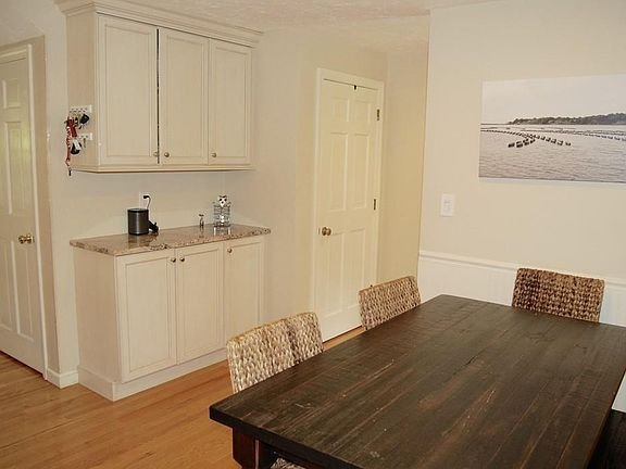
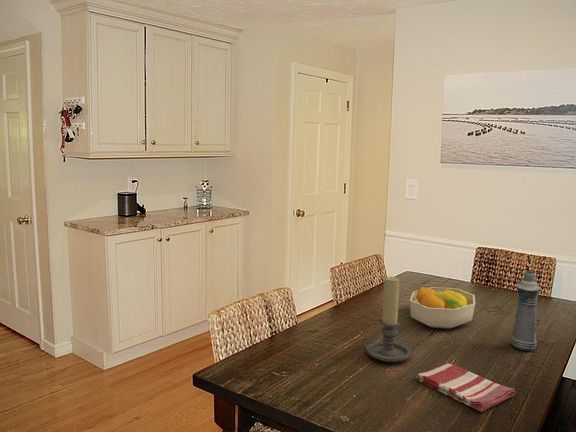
+ candle holder (386, 315)
+ dish towel (463, 383)
+ bottle (526, 309)
+ fruit bowl (442, 303)
